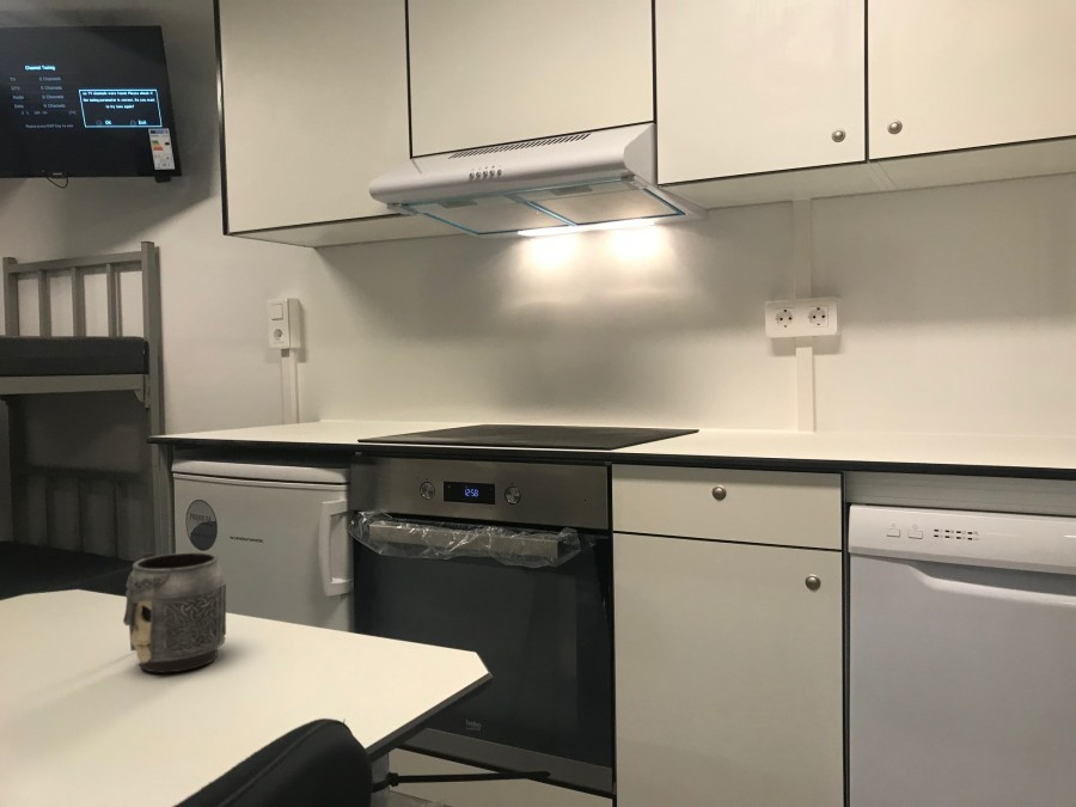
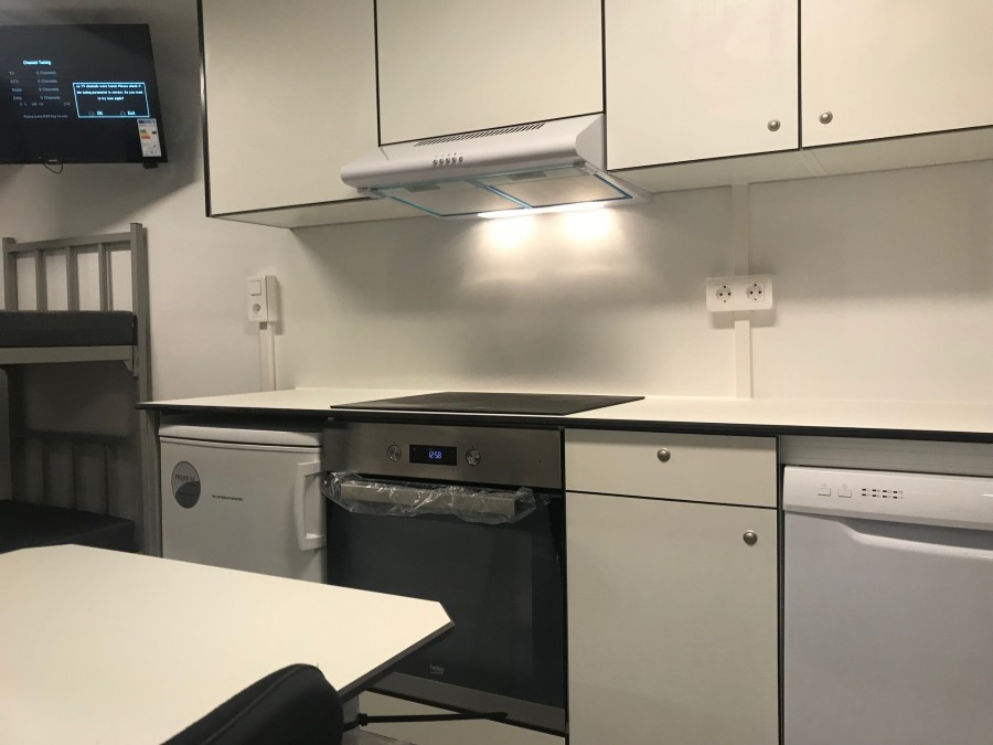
- mug (167, 606)
